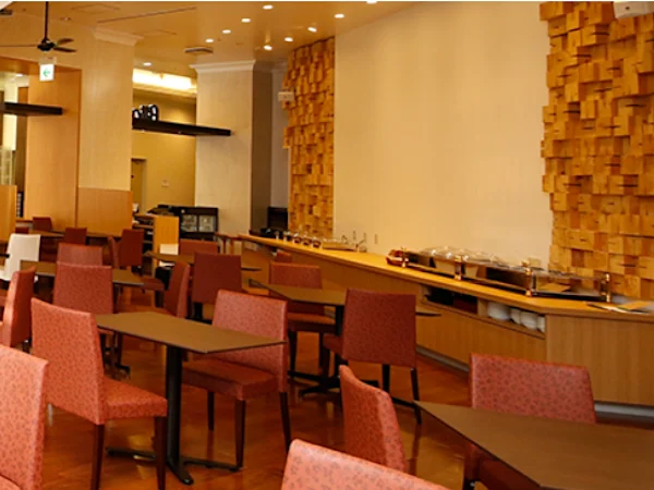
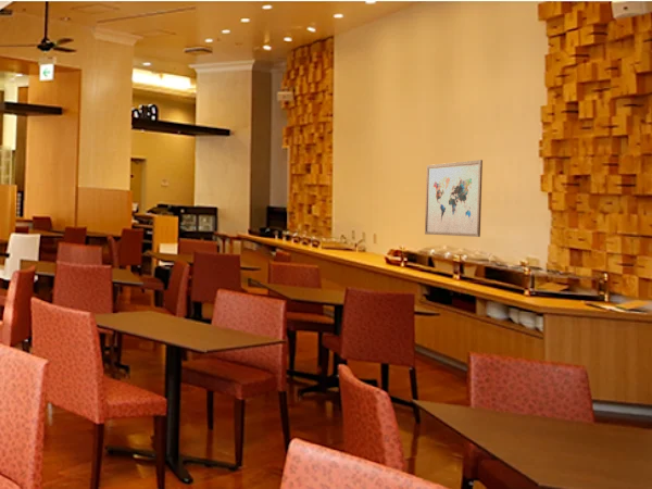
+ wall art (451, 199)
